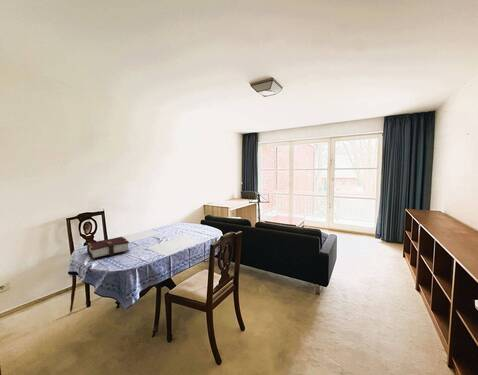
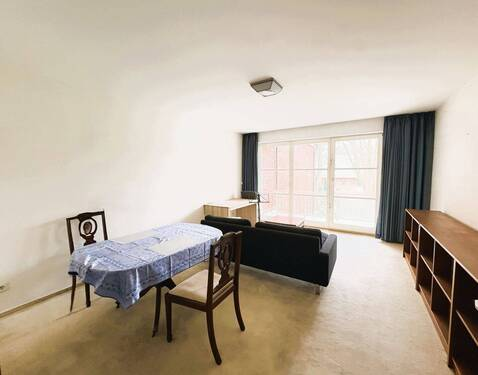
- book (108, 246)
